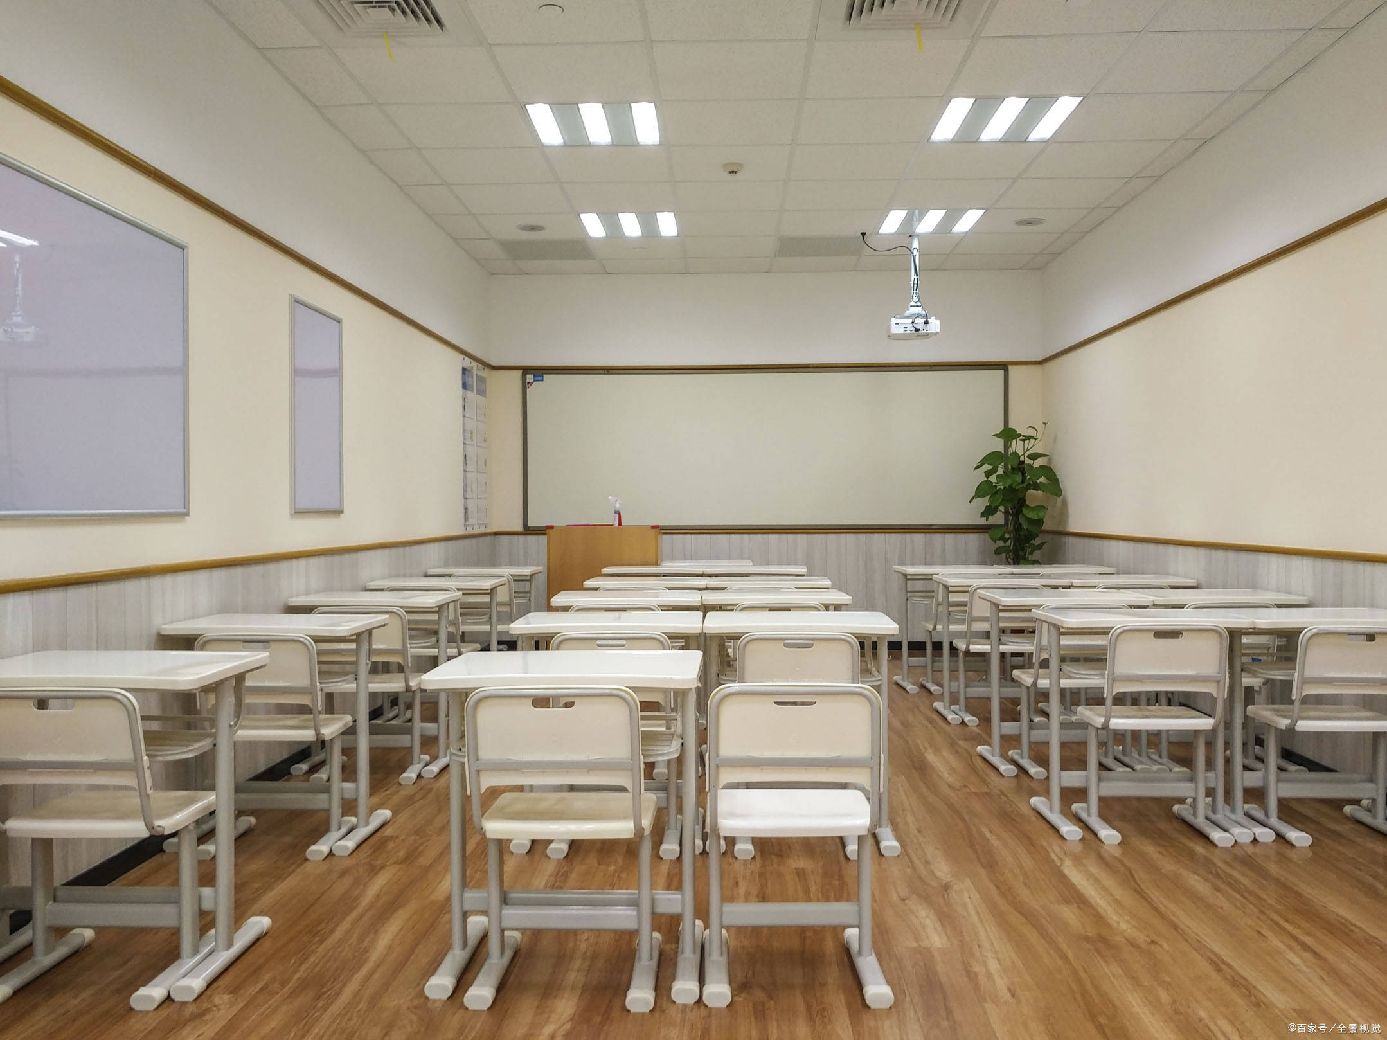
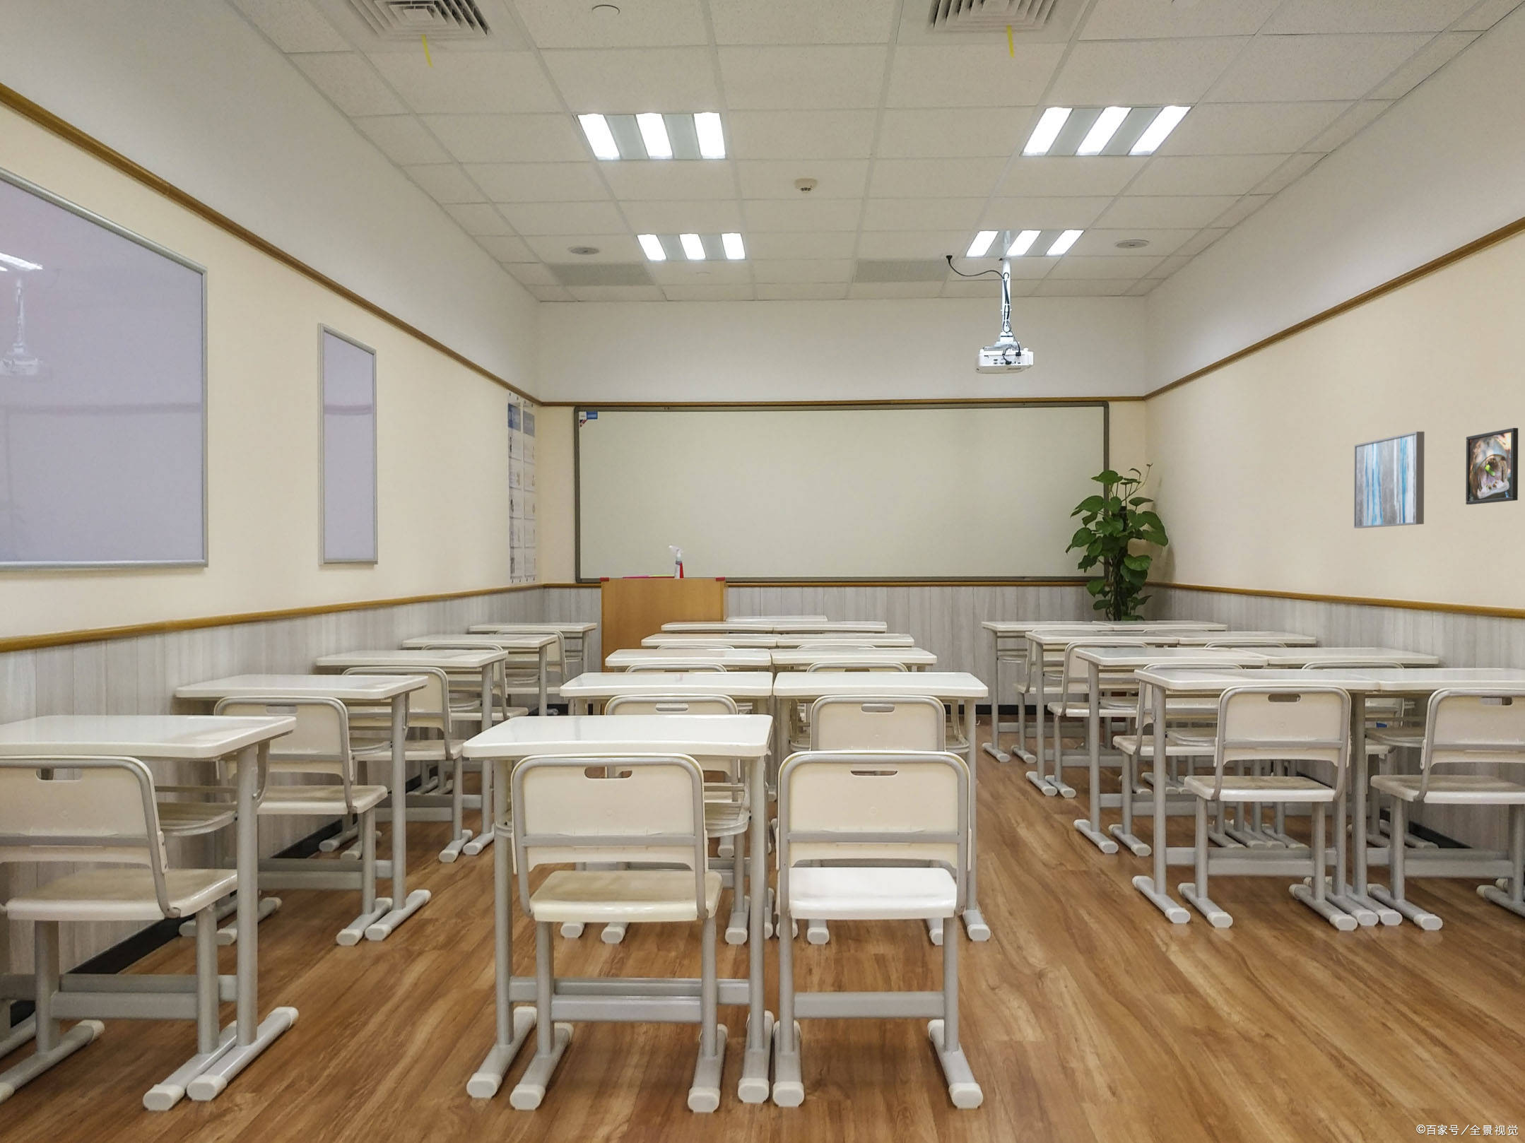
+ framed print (1491, 467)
+ wall art (1387, 481)
